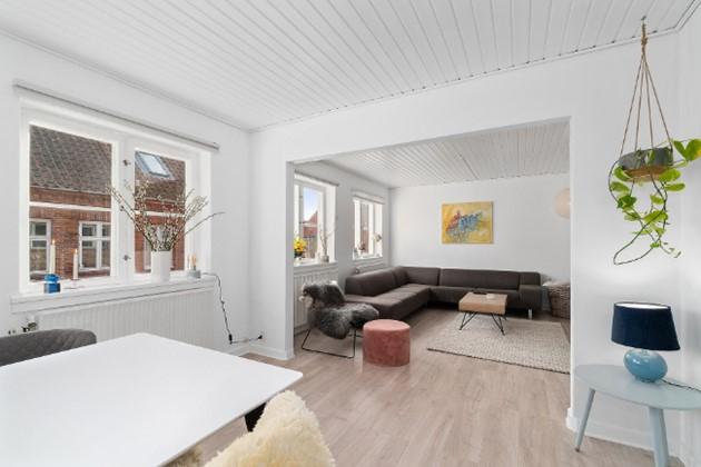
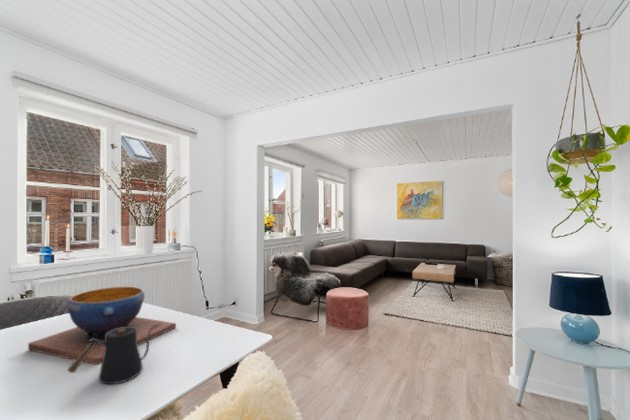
+ decorative bowl (108, 315)
+ kettle (118, 353)
